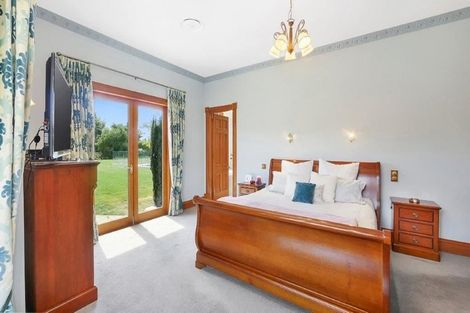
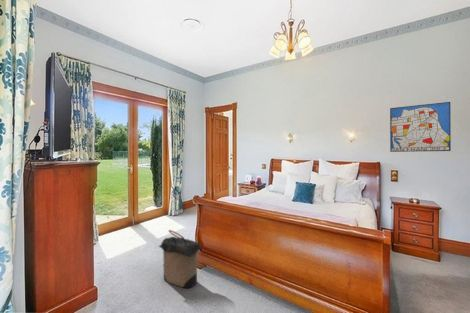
+ laundry hamper (181, 254)
+ wall art (418, 128)
